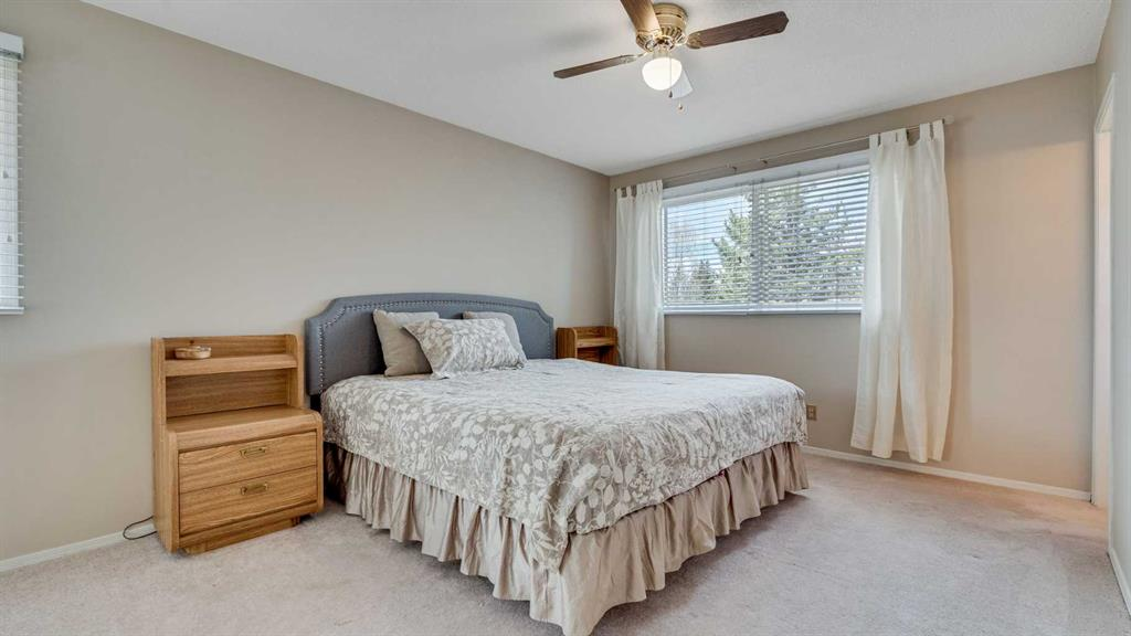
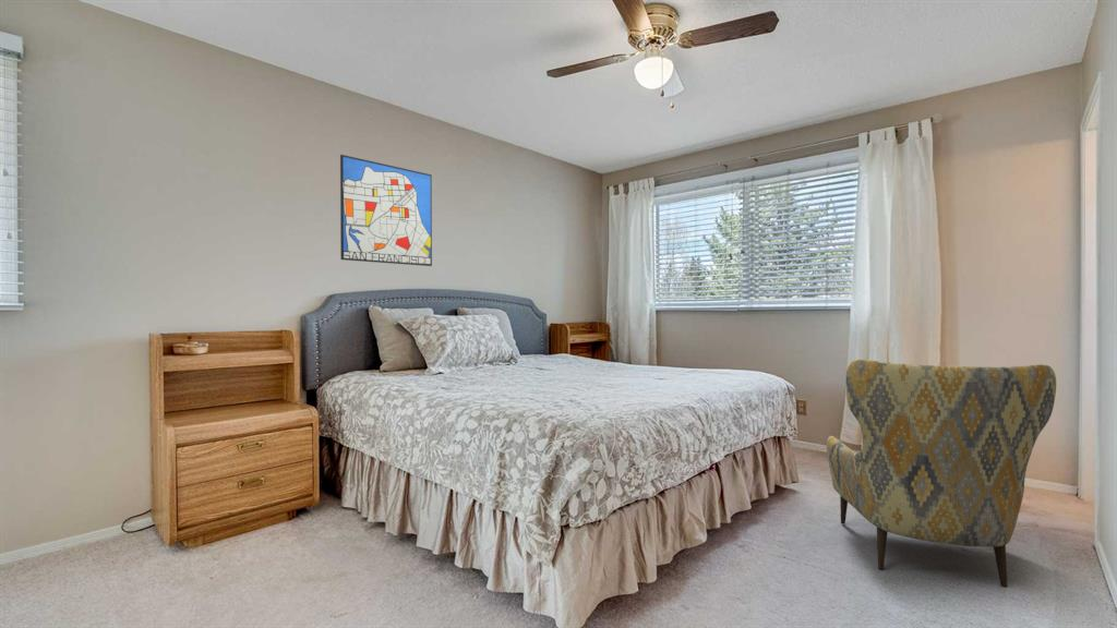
+ wall art (388, 214)
+ armchair (927, 458)
